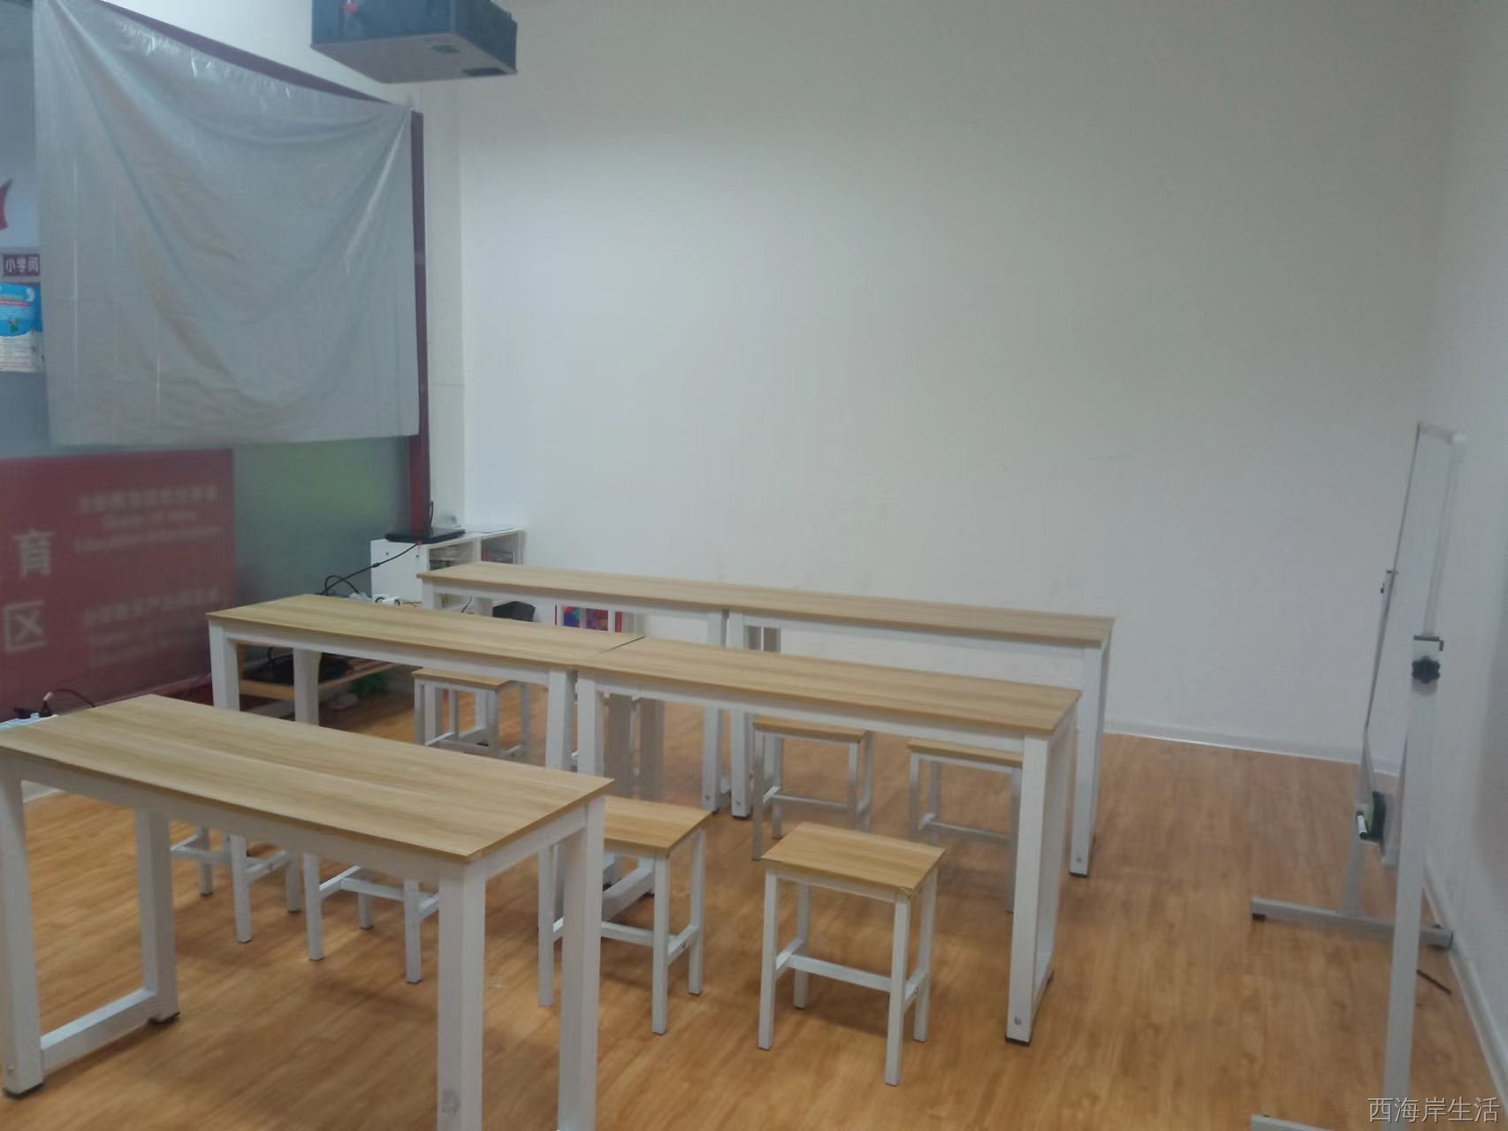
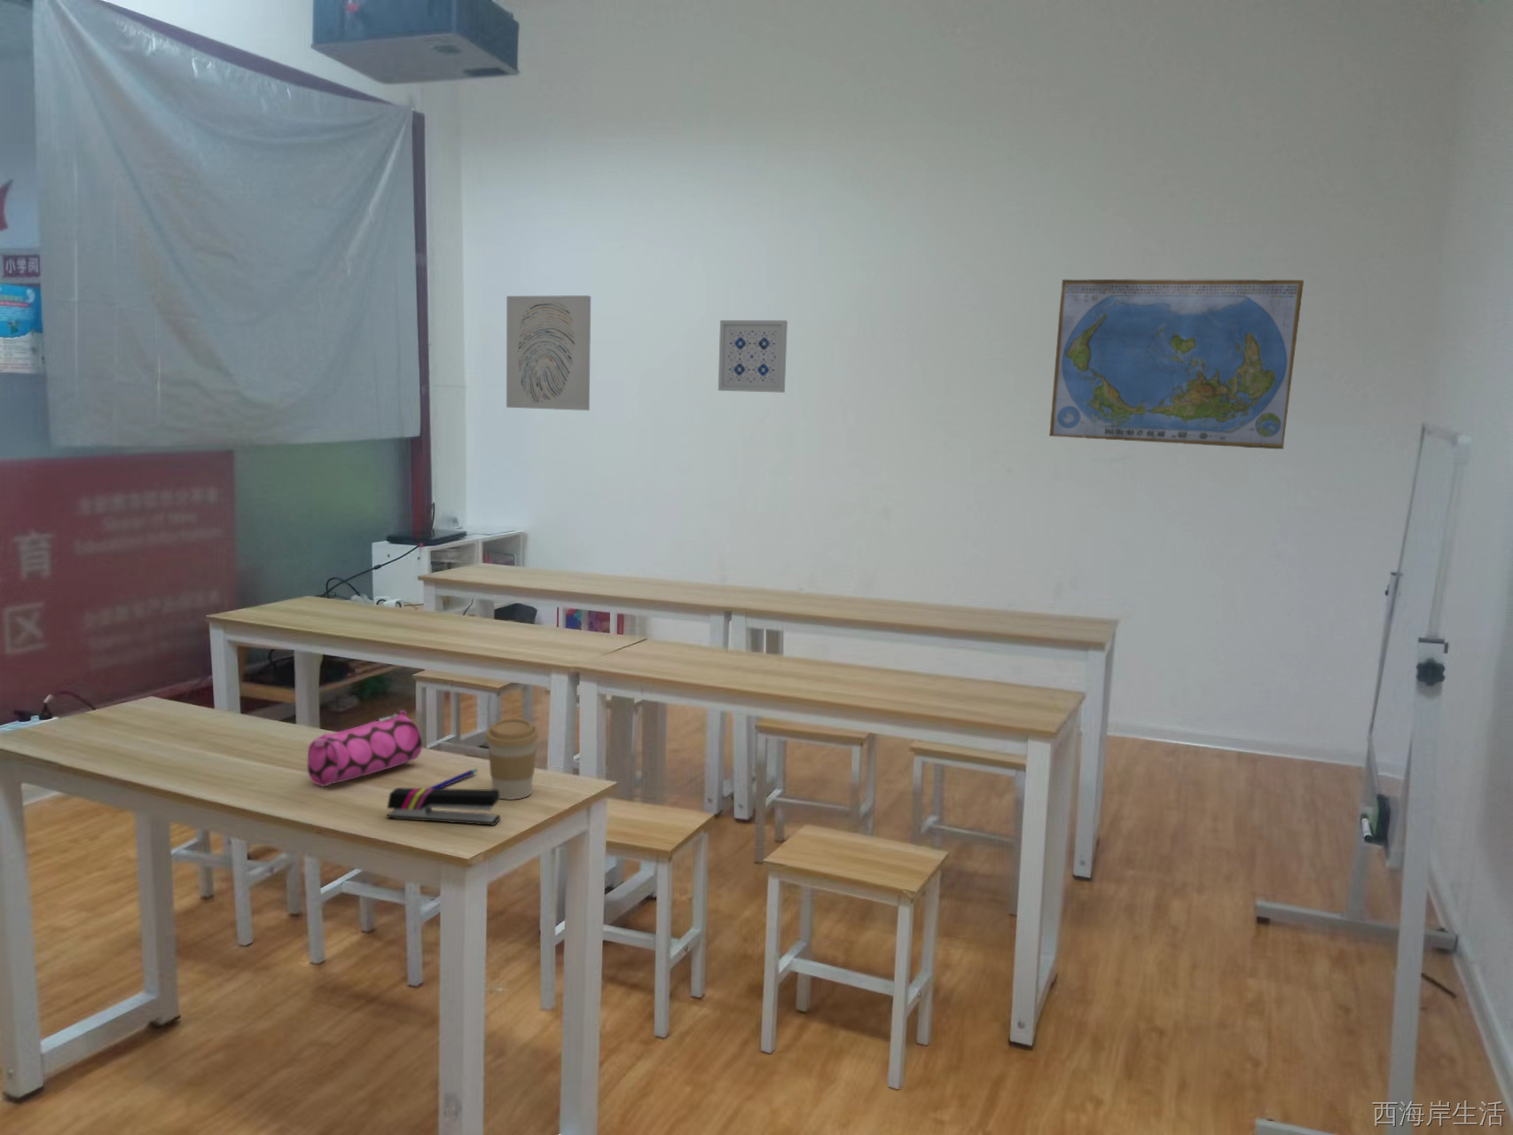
+ pen (449, 781)
+ wall art (752, 355)
+ coffee cup (511, 758)
+ stapler (444, 804)
+ wall art (547, 353)
+ pencil case (365, 746)
+ world map (1171, 361)
